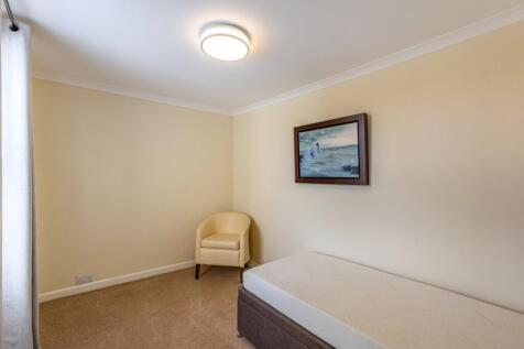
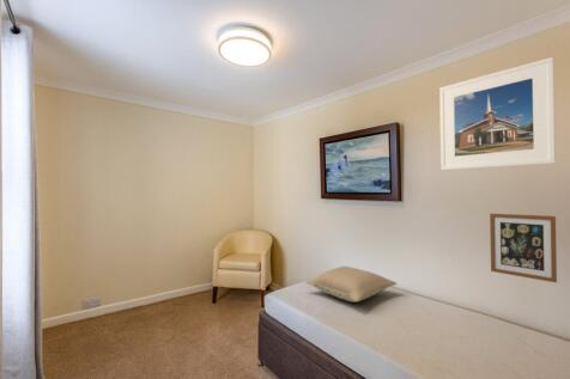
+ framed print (490, 121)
+ wall art (521, 245)
+ pillow (350, 282)
